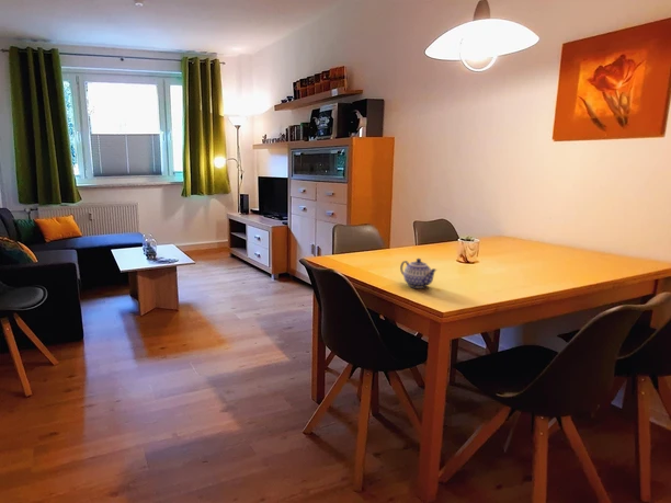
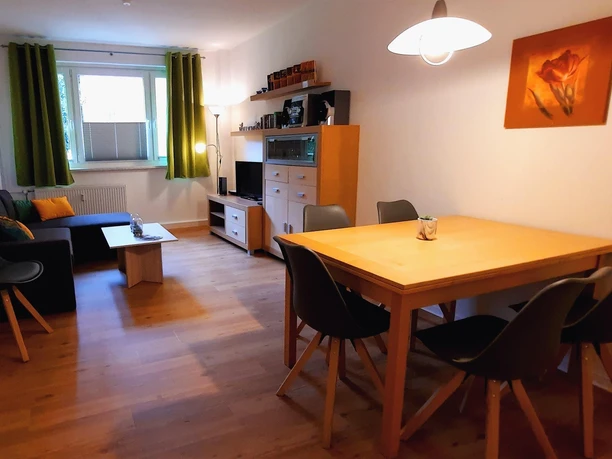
- teapot (418, 272)
